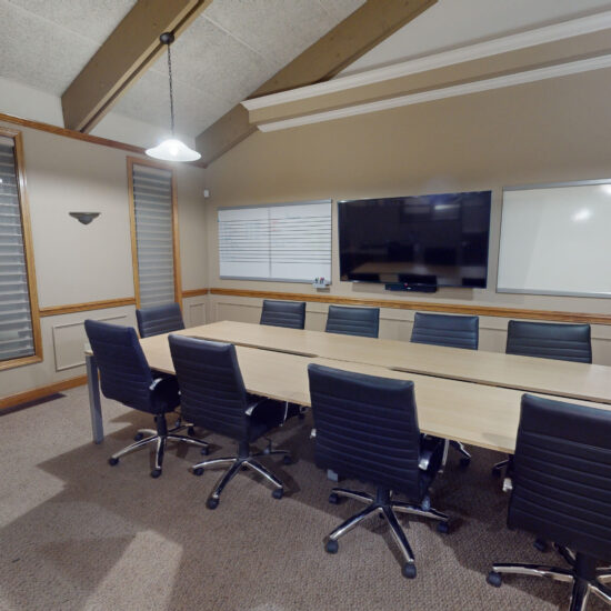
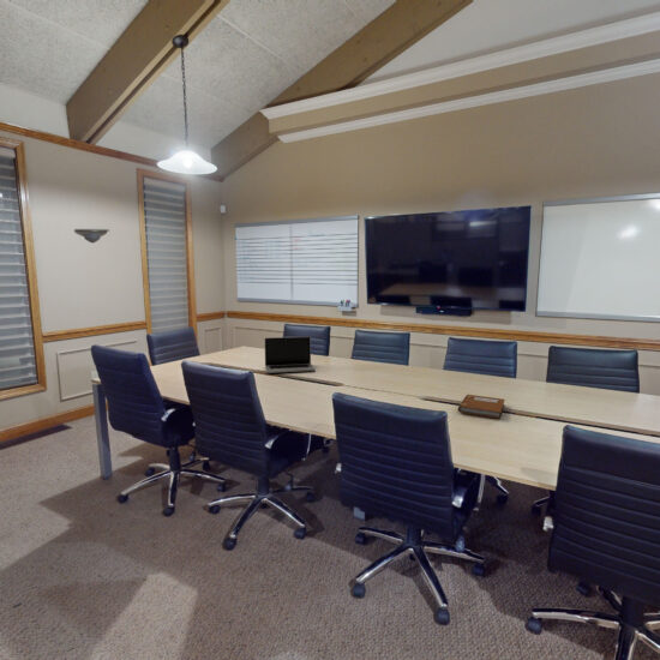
+ laptop (289, 354)
+ notebook (481, 404)
